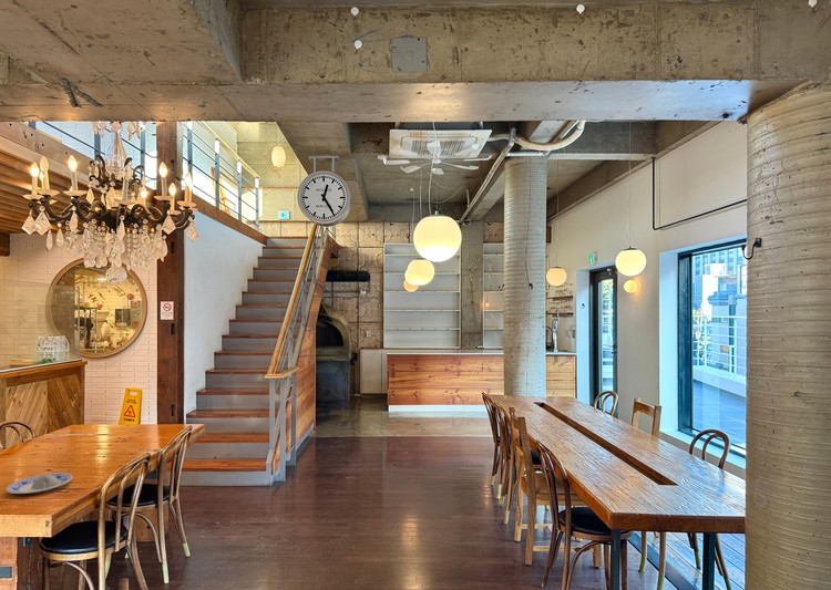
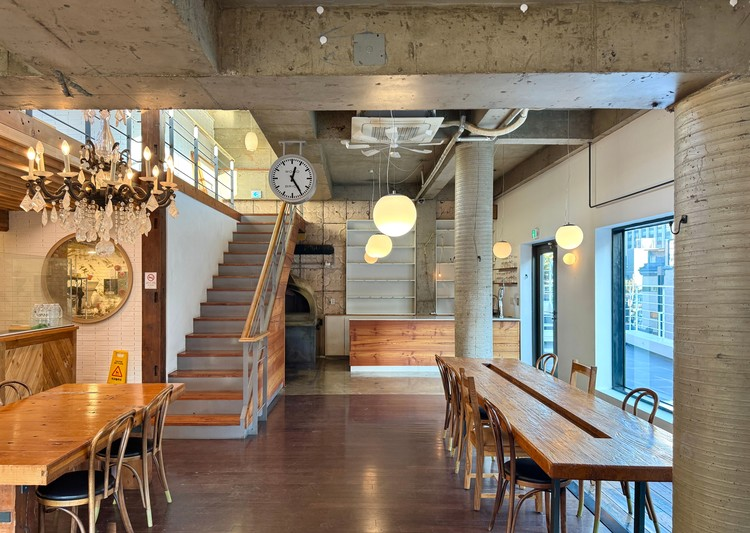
- plate (40, 482)
